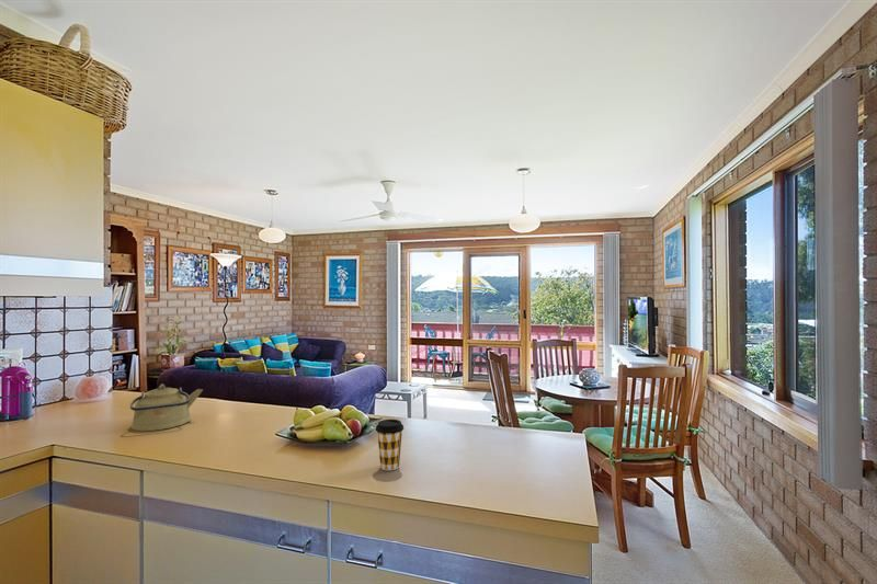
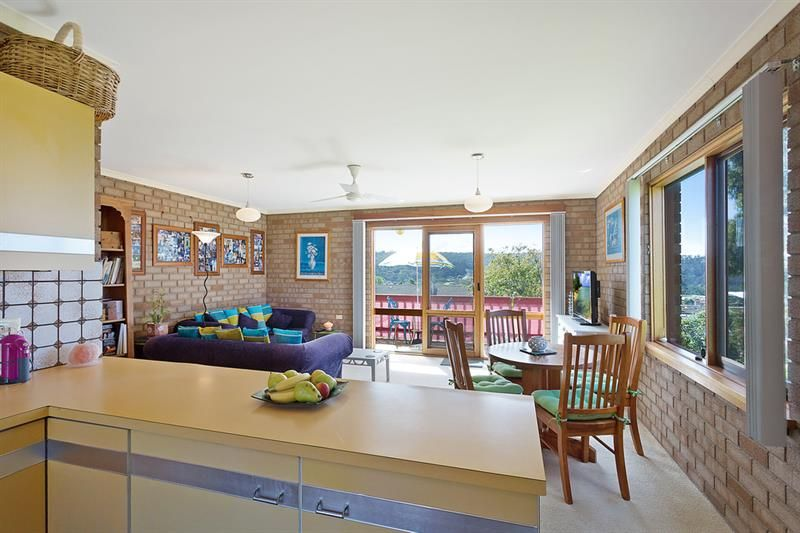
- coffee cup (389, 444)
- kettle (168, 402)
